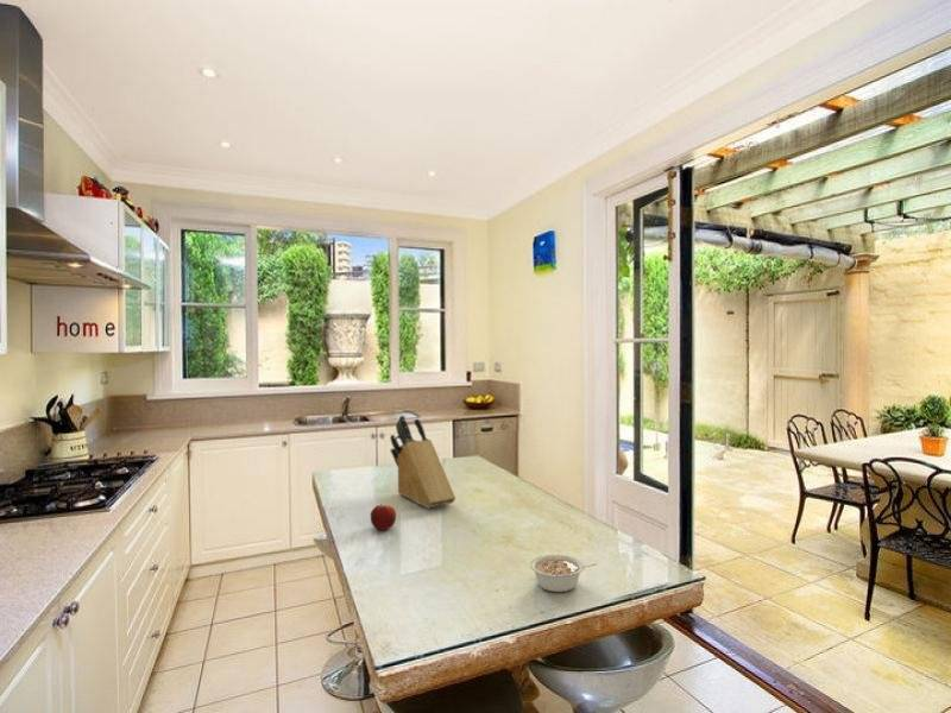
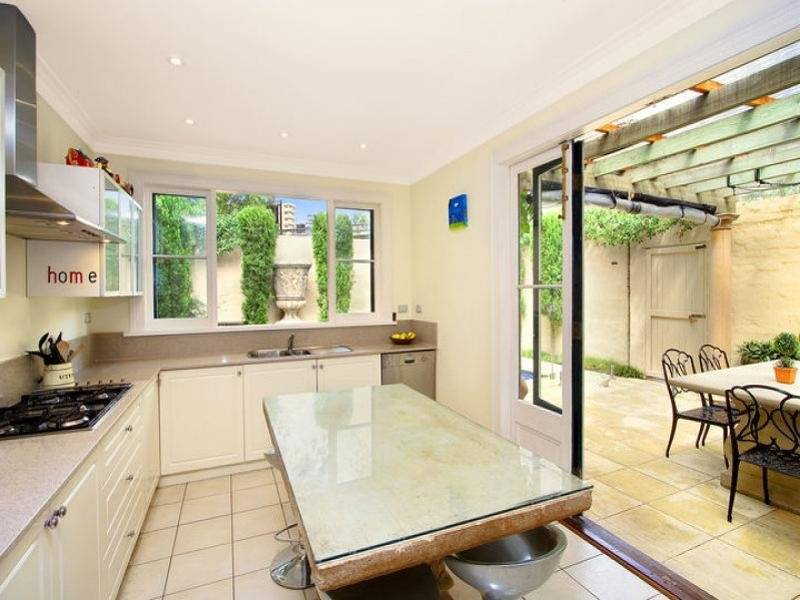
- legume (559, 572)
- knife block (420, 456)
- fruit (383, 516)
